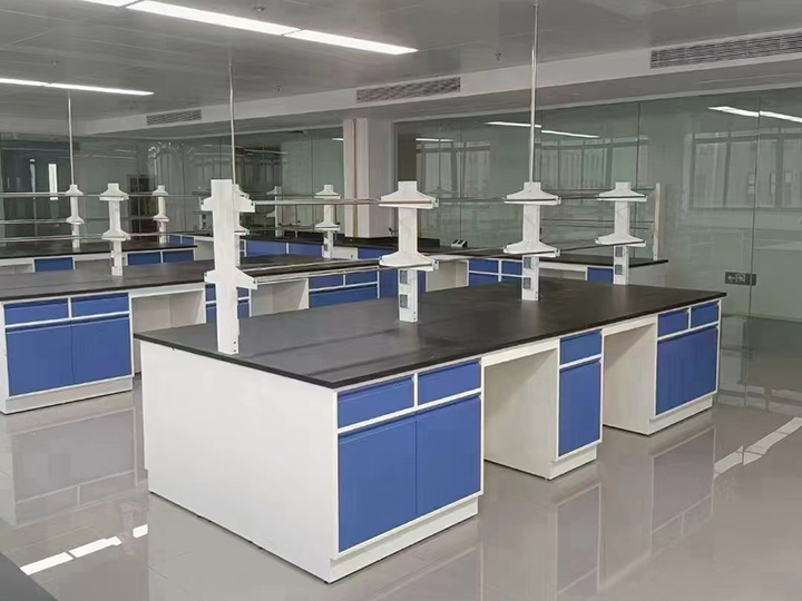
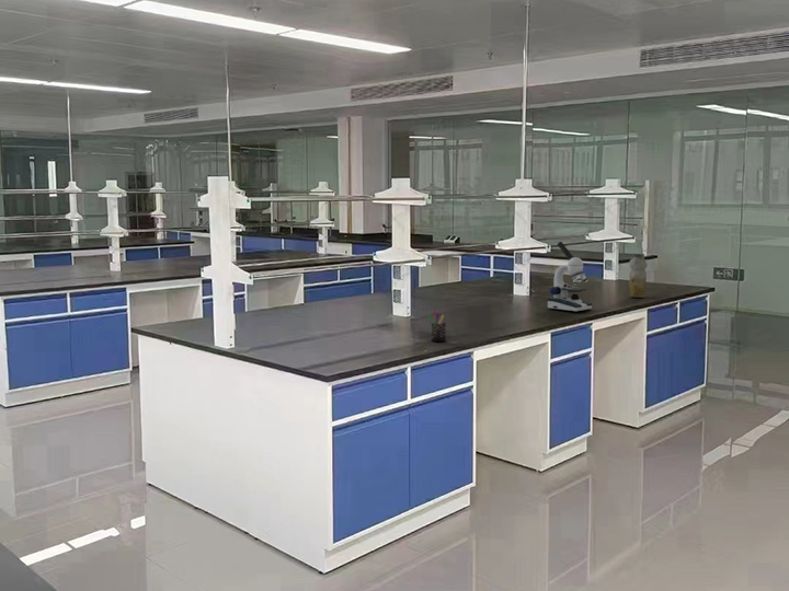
+ beverage bottle (638, 275)
+ pen holder (436, 325)
+ microscope (570, 274)
